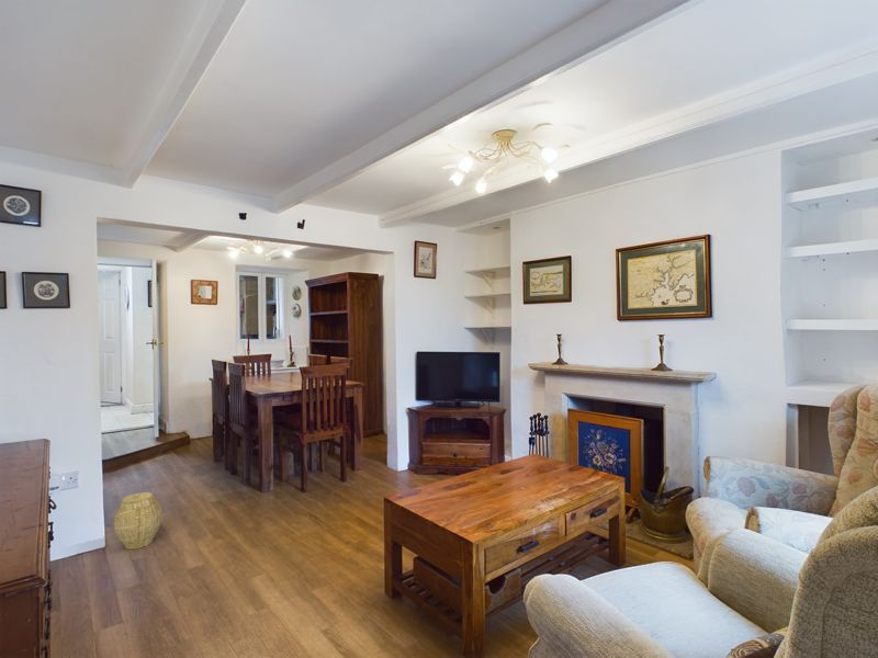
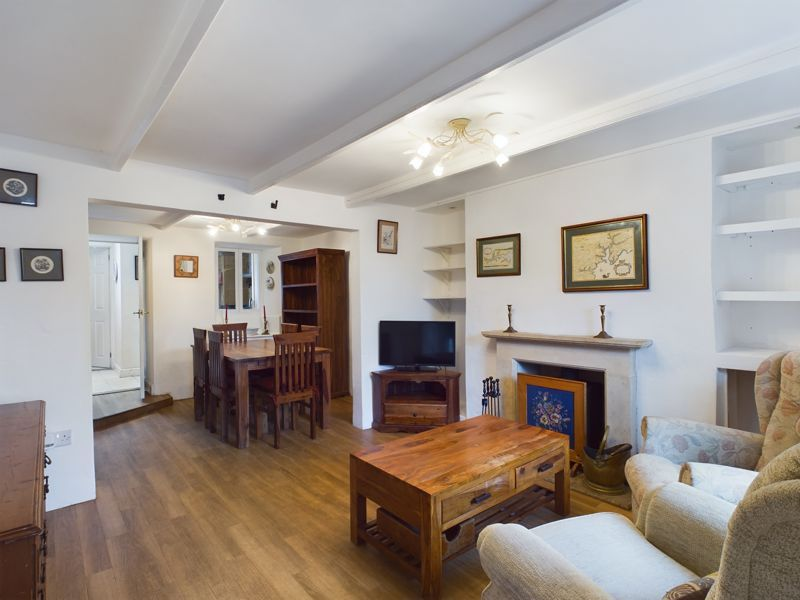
- woven basket (138, 519)
